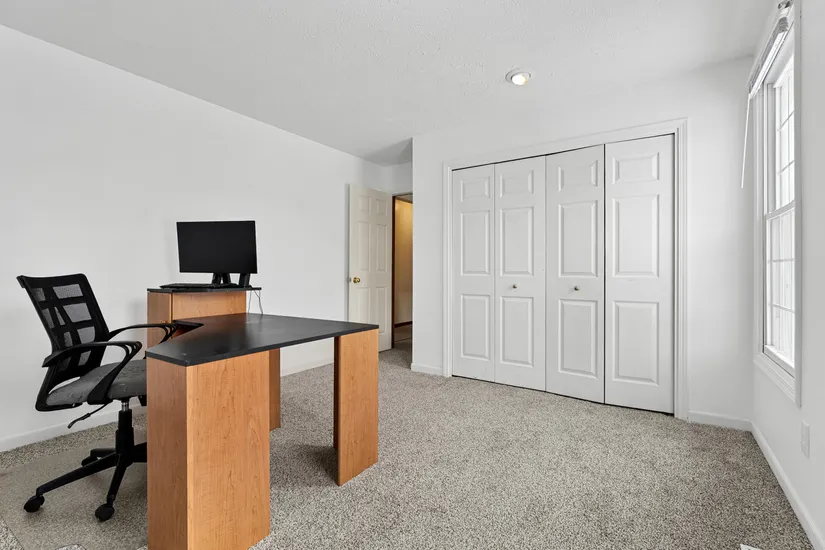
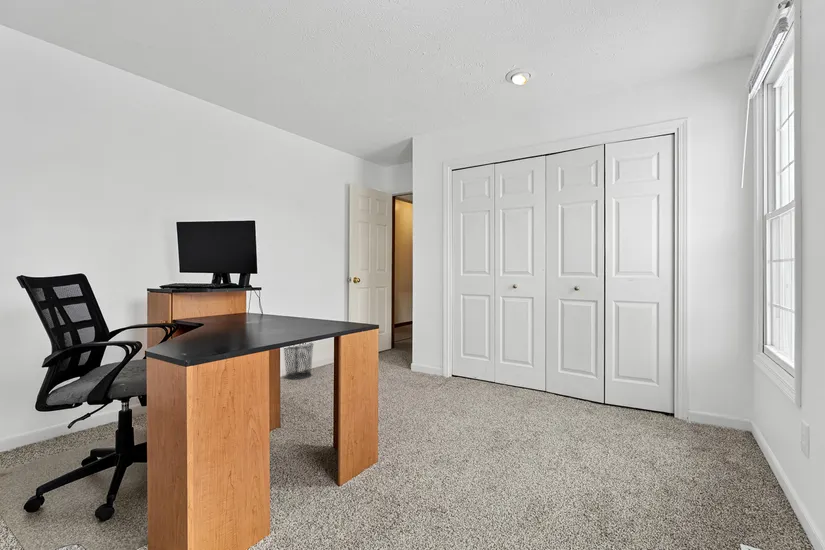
+ waste bin (298, 360)
